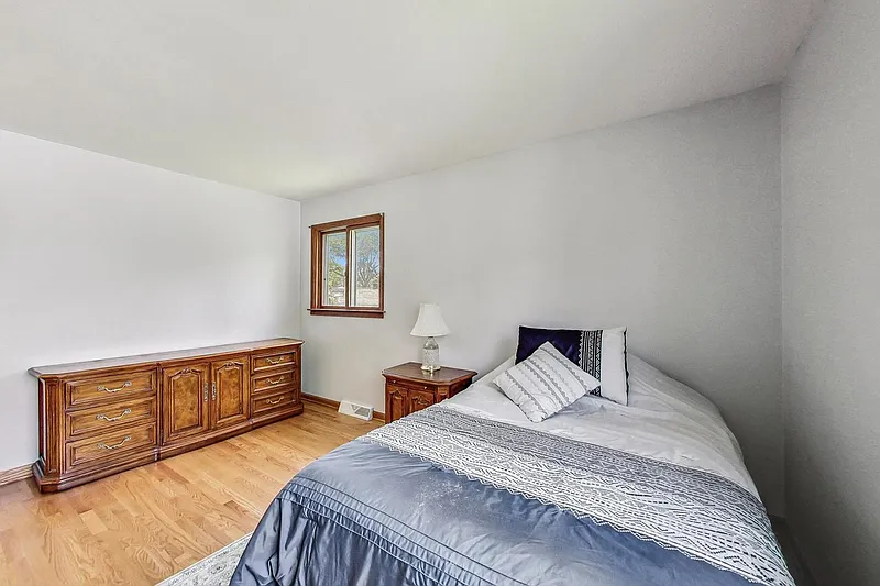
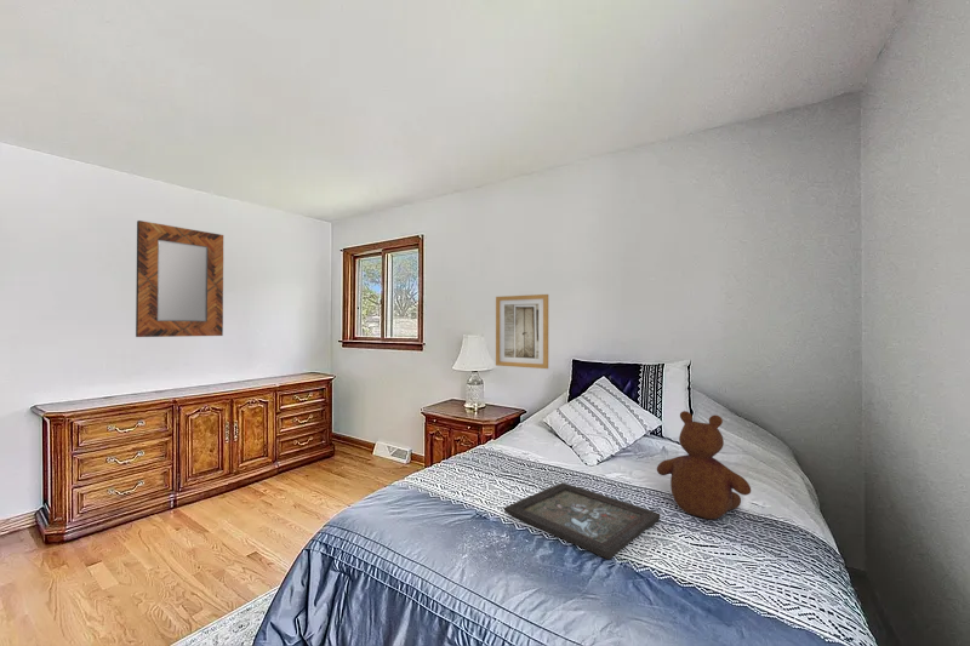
+ wall art (520, 331)
+ home mirror (182, 281)
+ teddy bear (704, 461)
+ tray (581, 513)
